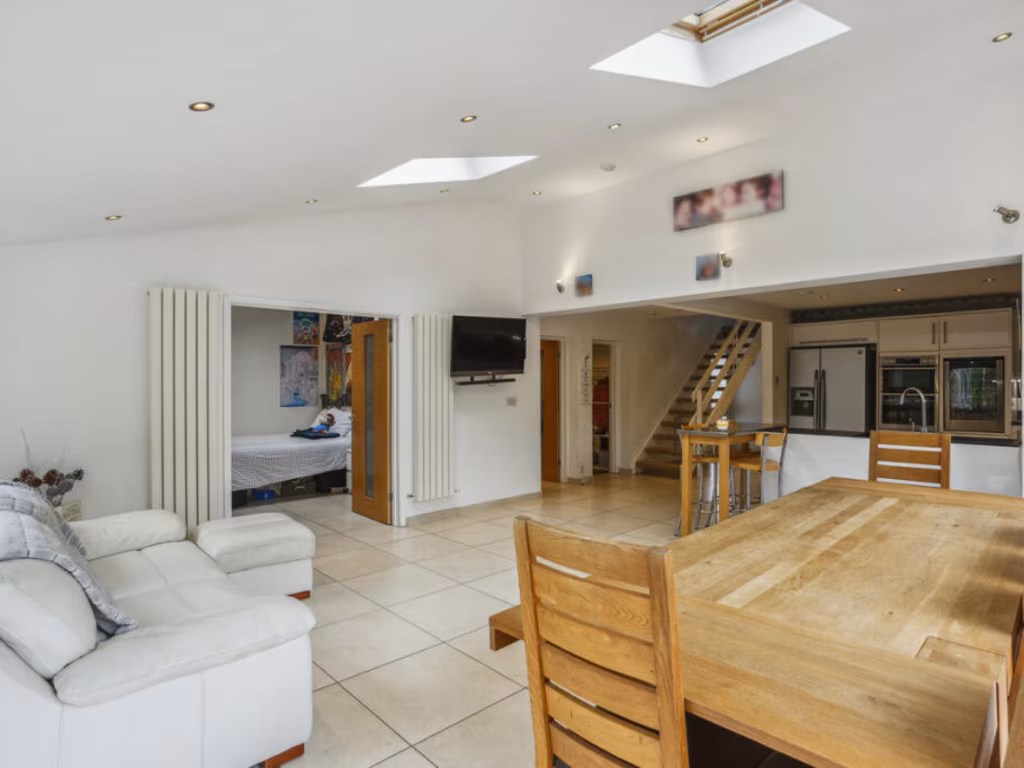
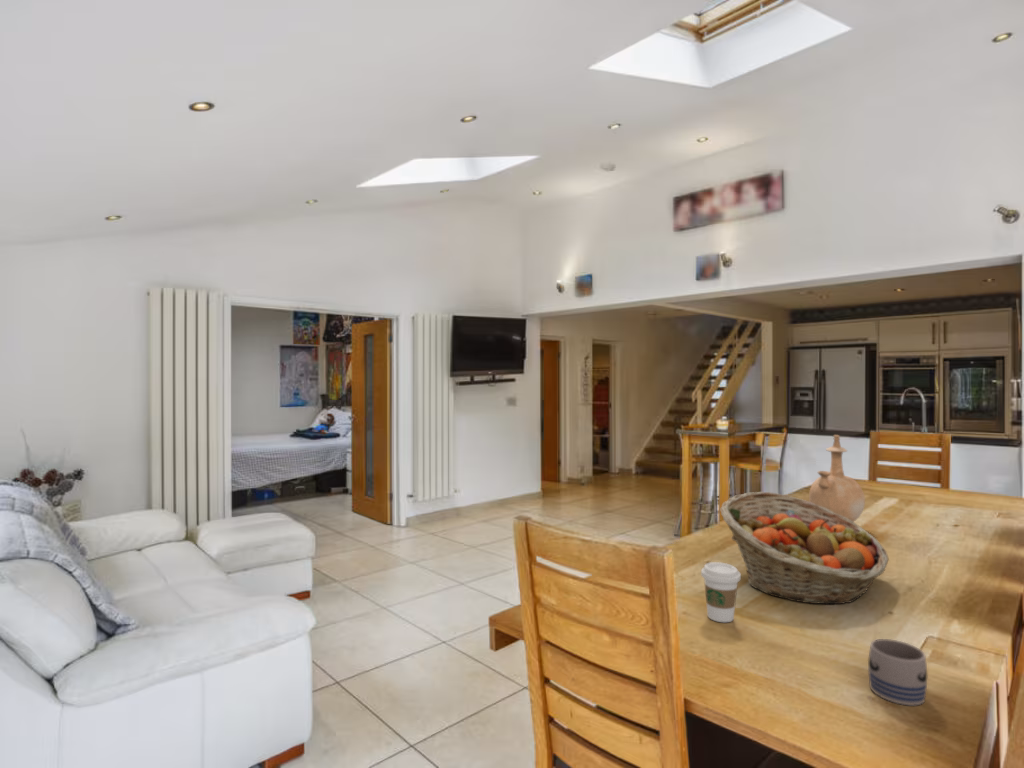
+ mug (896, 667)
+ fruit basket (800, 543)
+ vase (836, 481)
+ coffee cup (720, 592)
